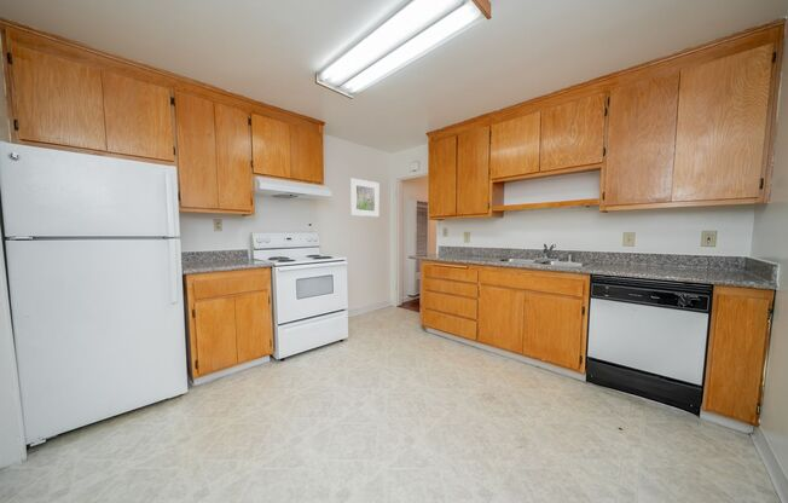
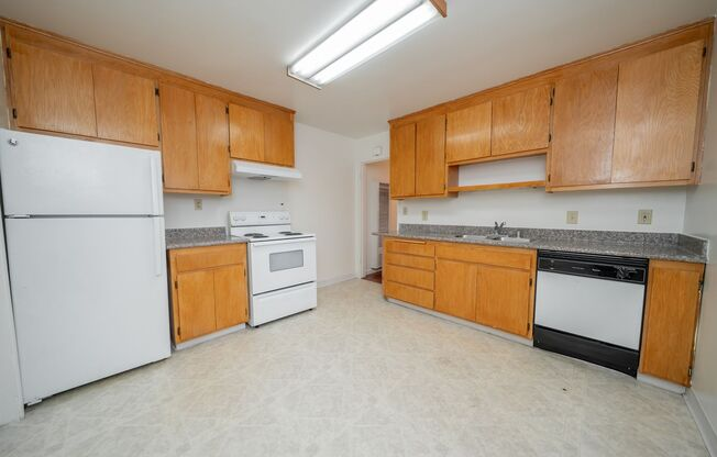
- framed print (365, 198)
